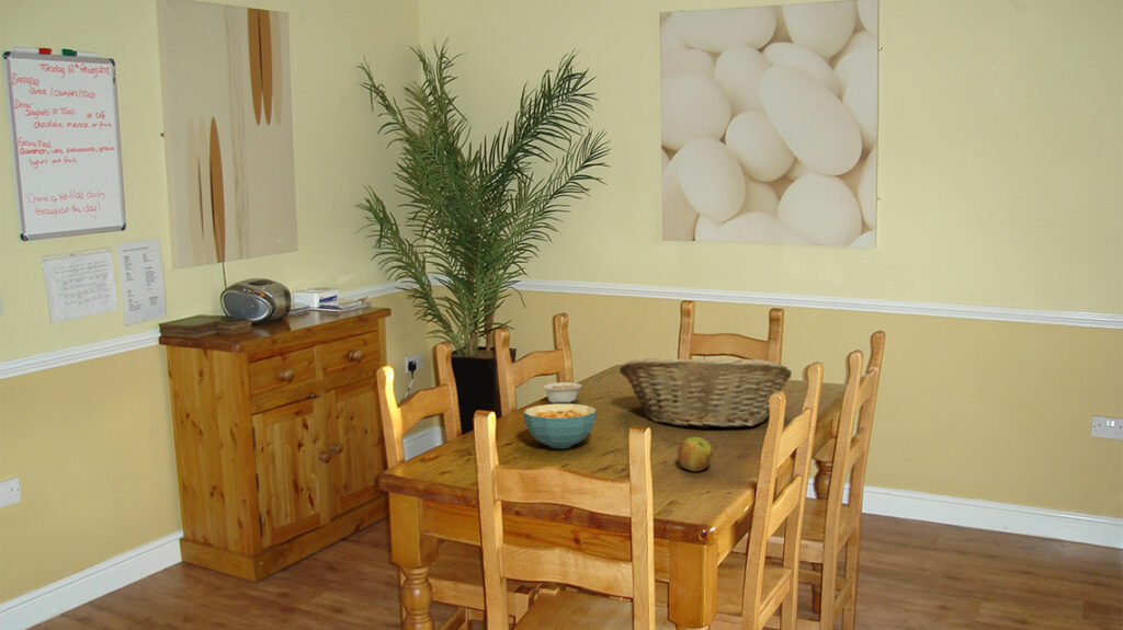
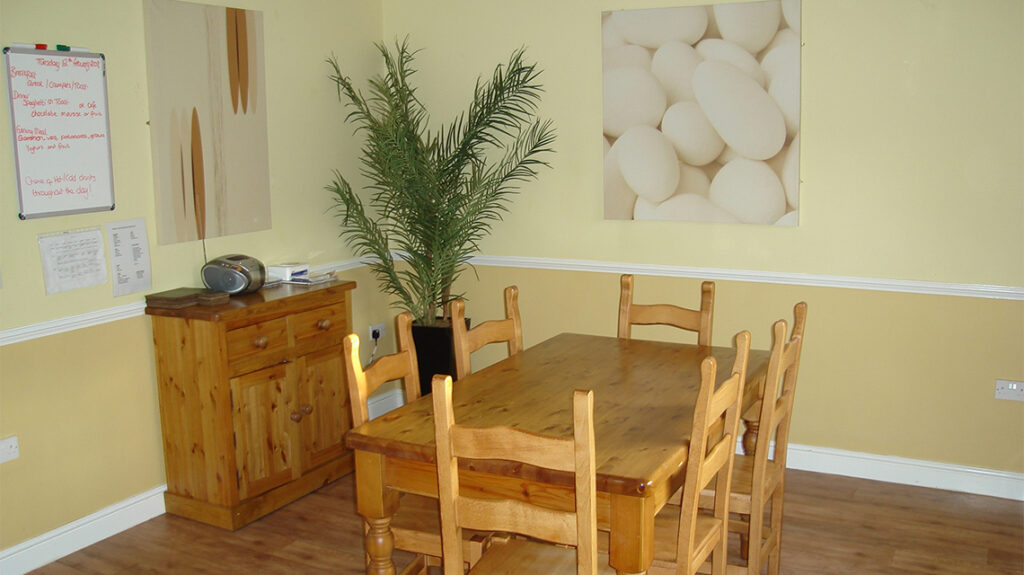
- fruit basket (704, 385)
- legume (562, 392)
- apple (695, 454)
- cereal bowl (560, 428)
